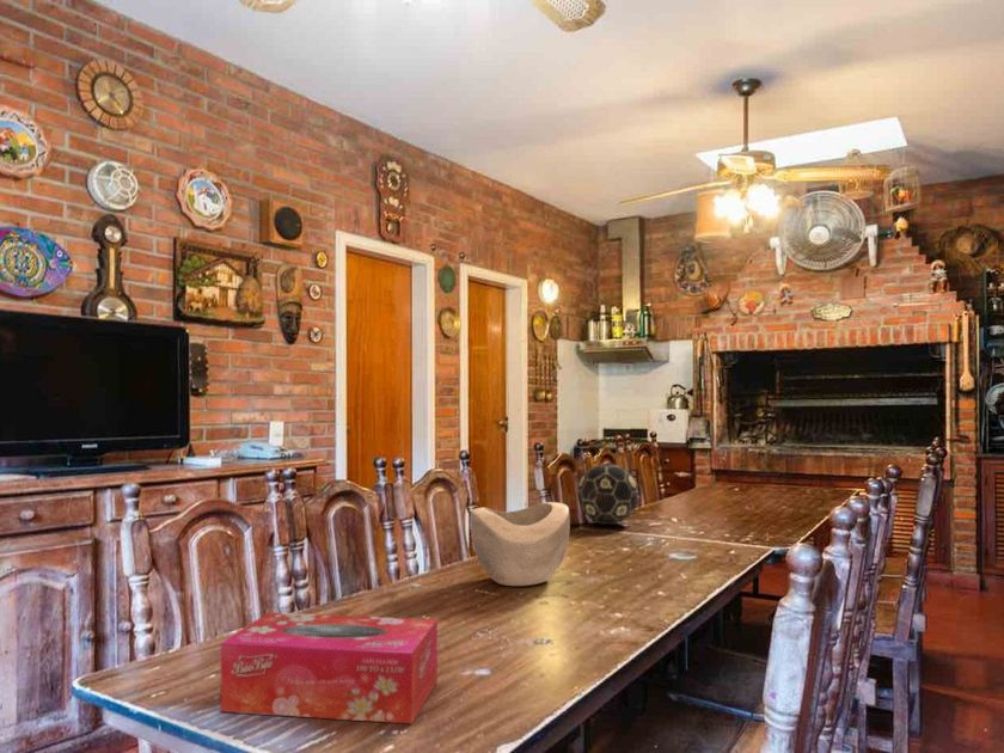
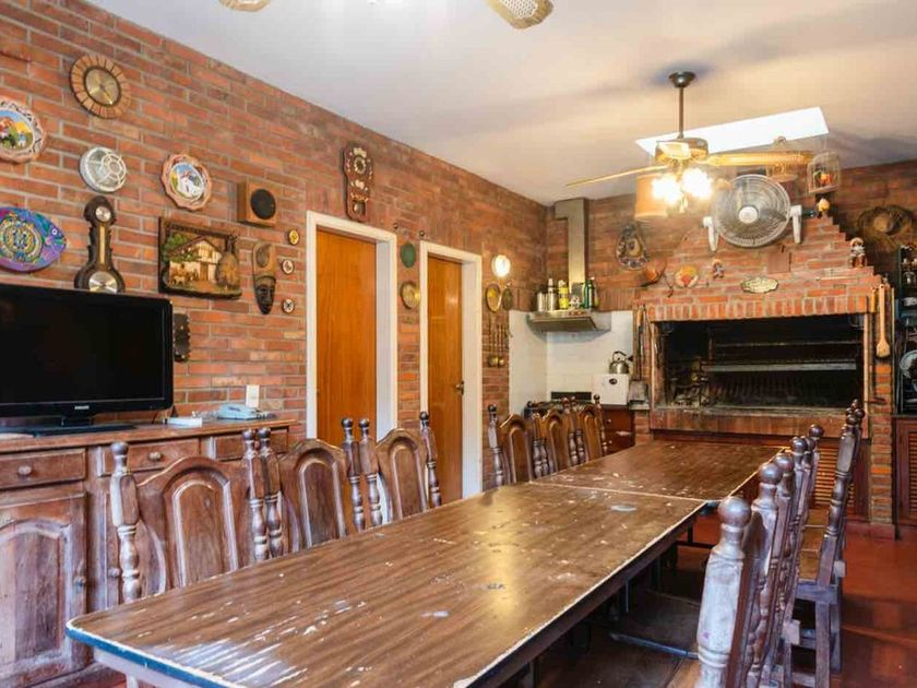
- tissue box (333, 663)
- decorative bowl (520, 543)
- decorative ball (607, 494)
